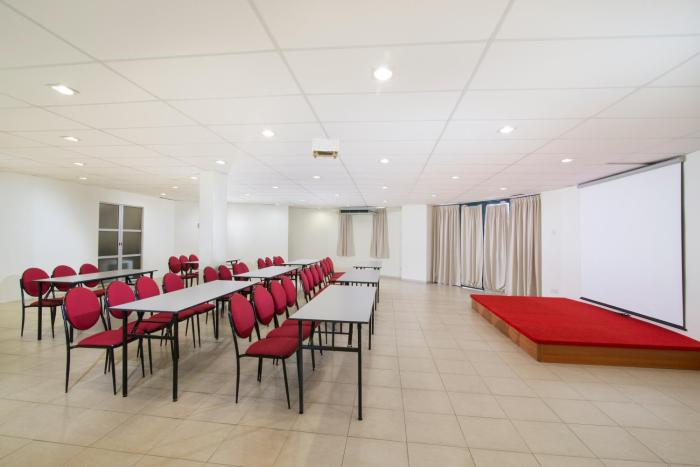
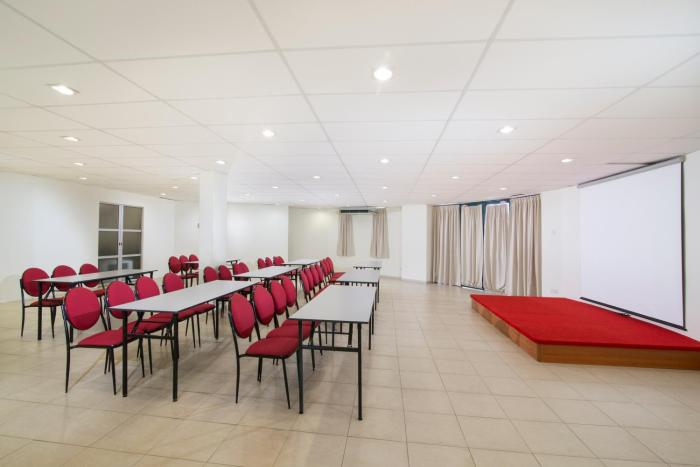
- projector (325, 150)
